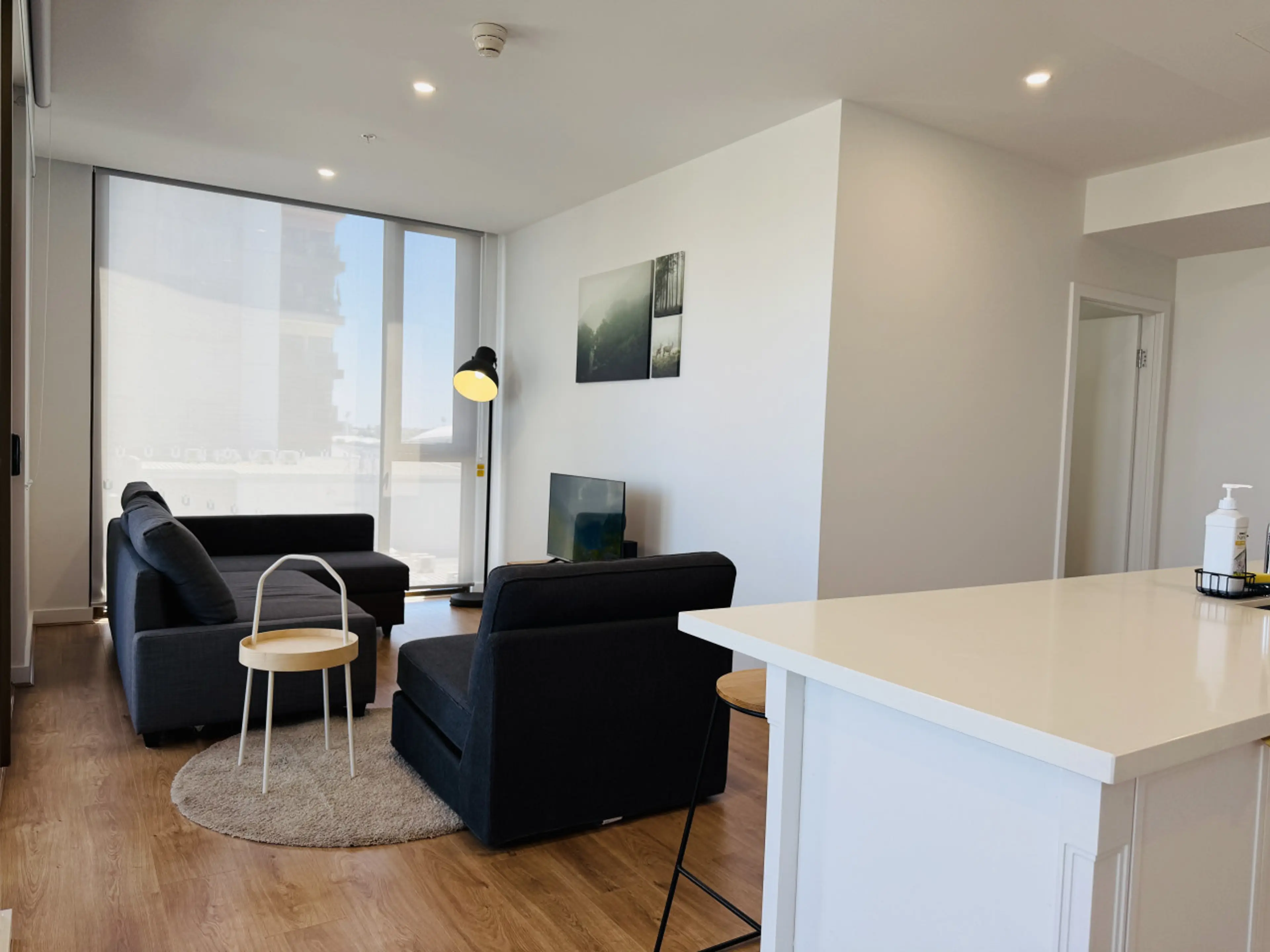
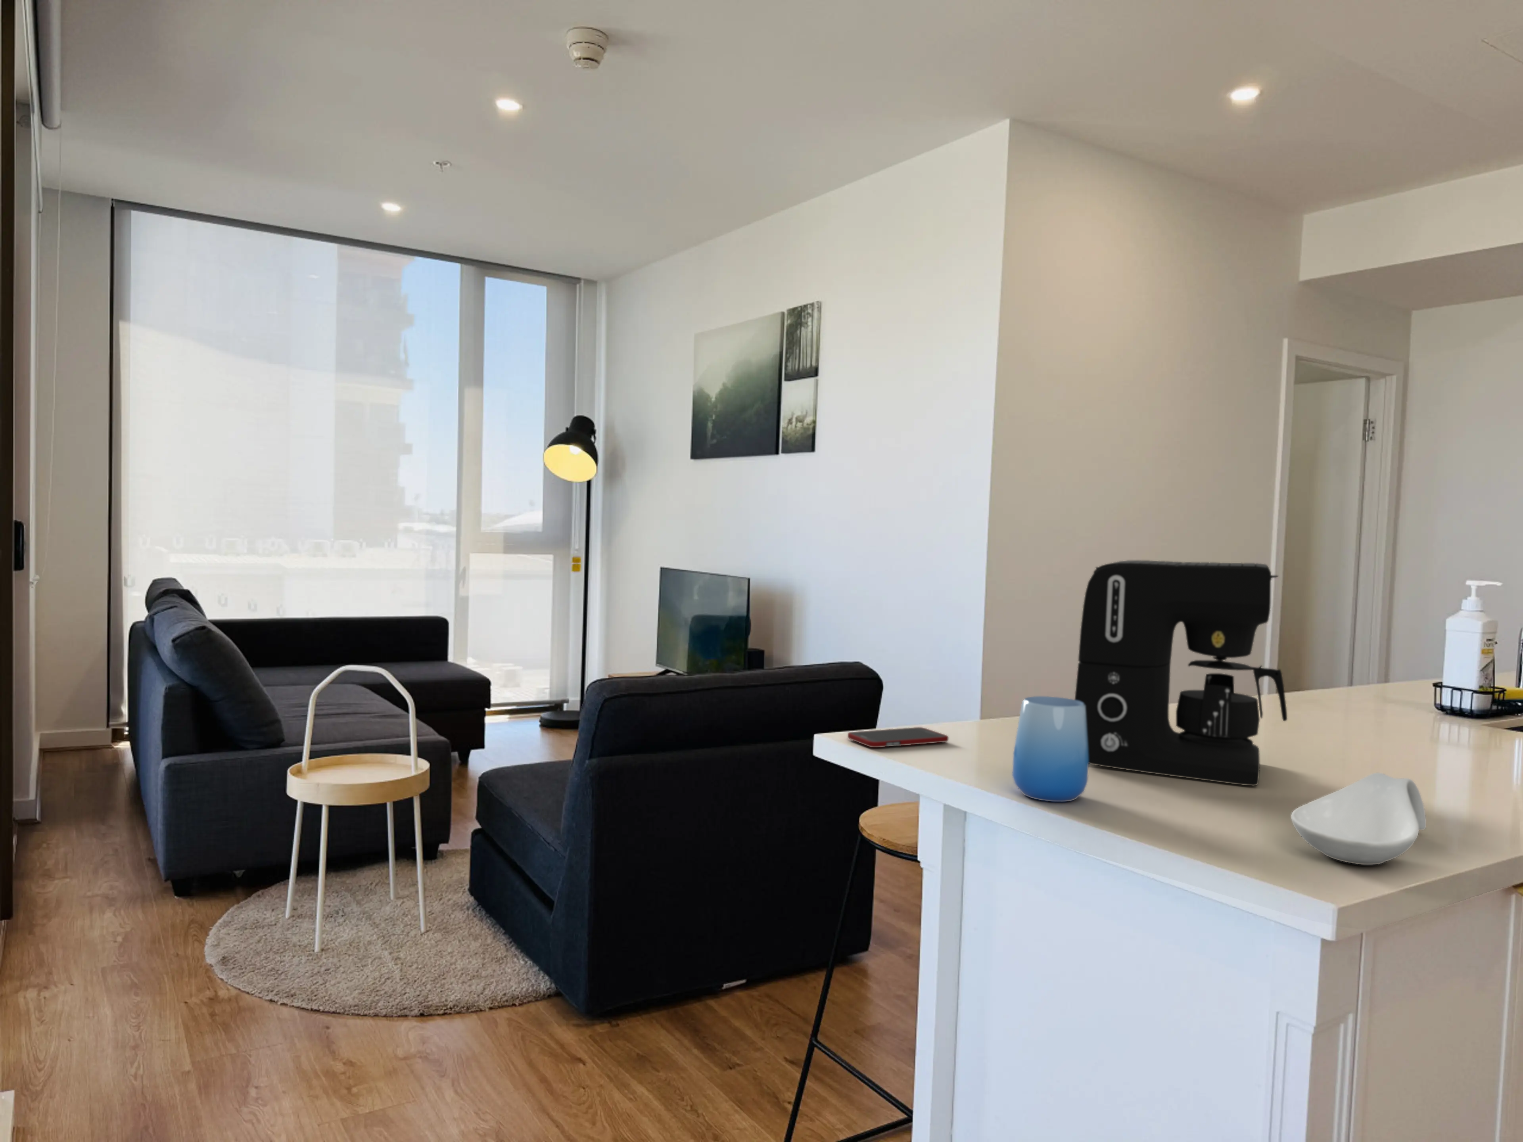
+ coffee maker (1188, 663)
+ spoon rest (1371, 815)
+ cell phone (898, 738)
+ cup (1051, 747)
